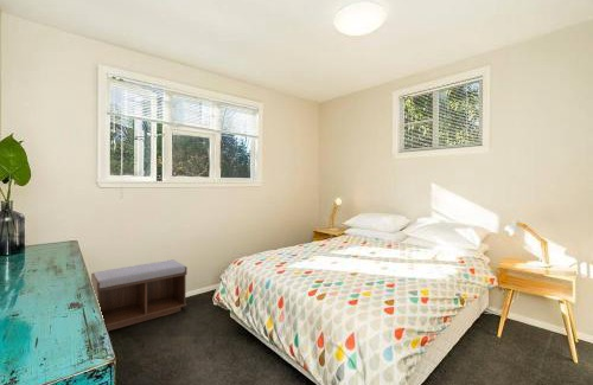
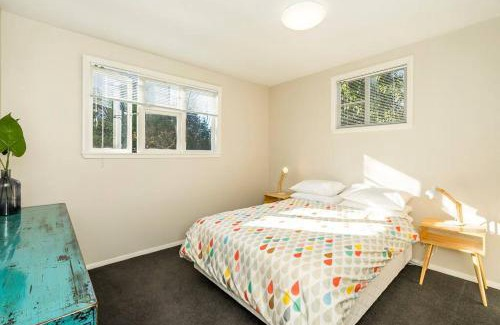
- bench (141, 291)
